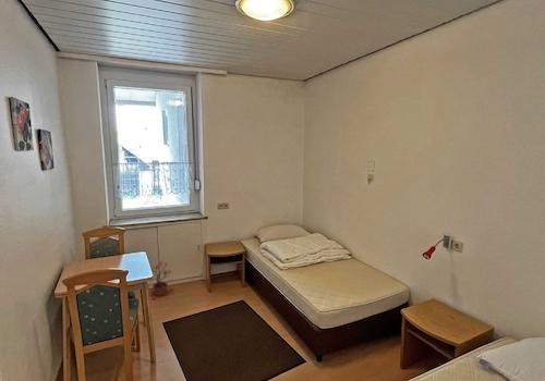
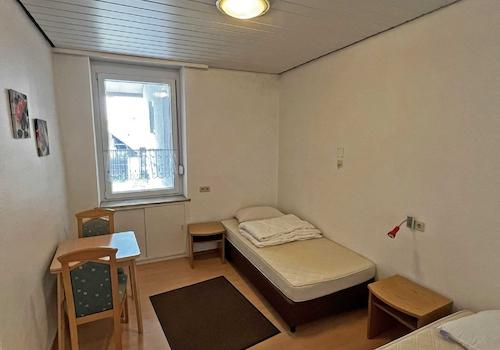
- potted plant (158, 279)
